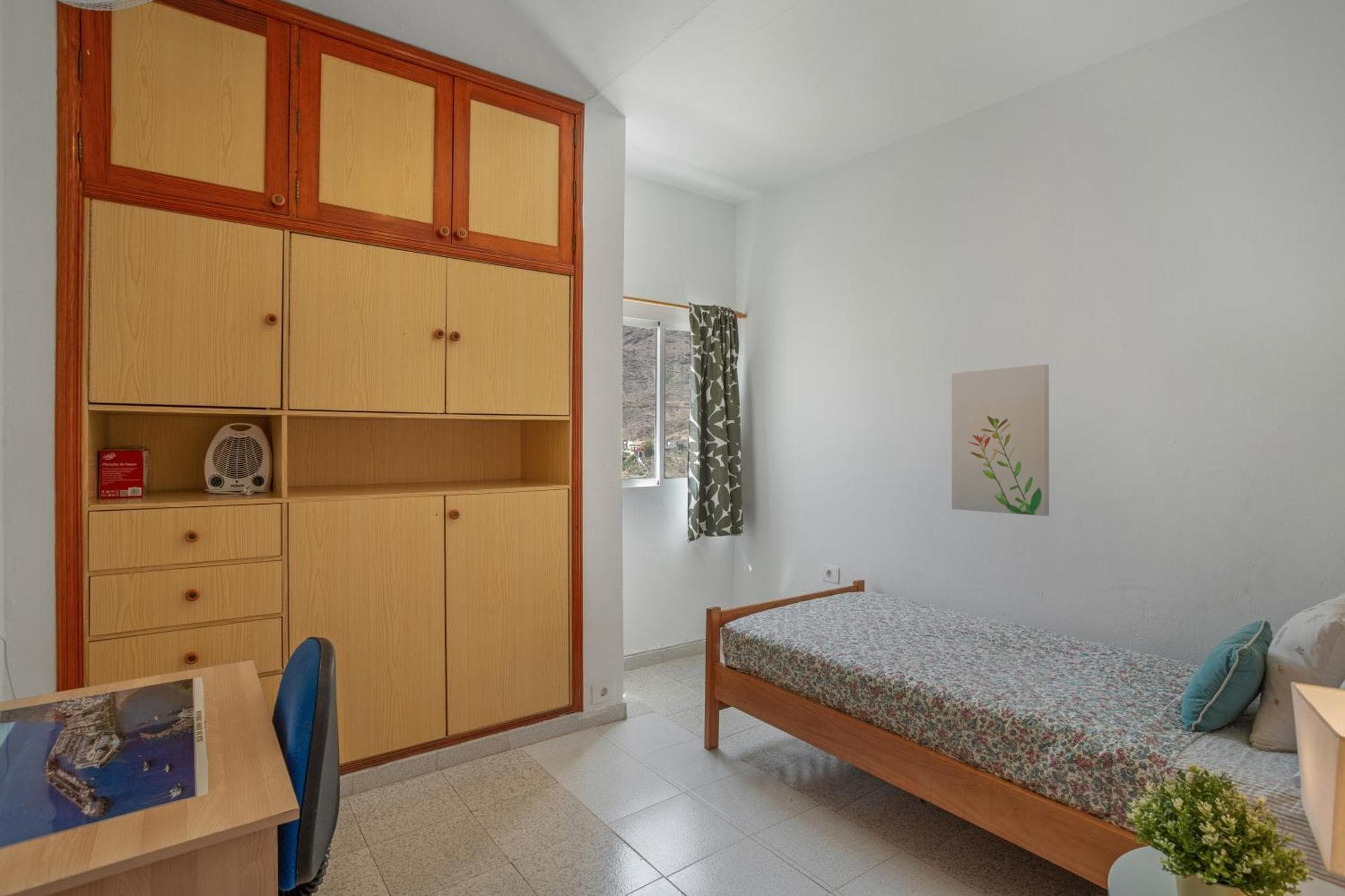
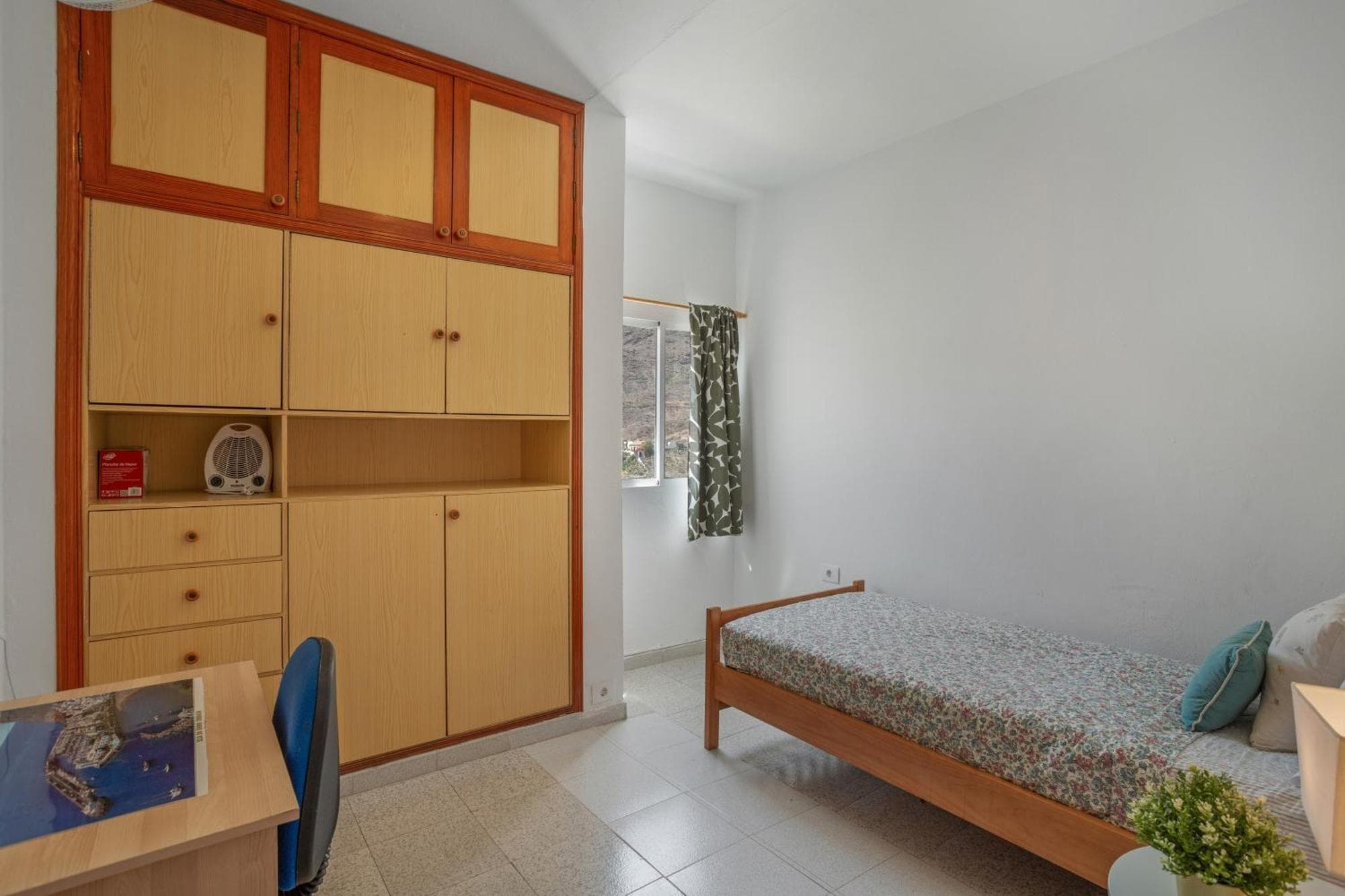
- wall art (997, 440)
